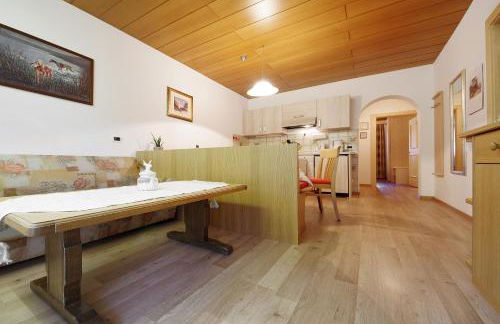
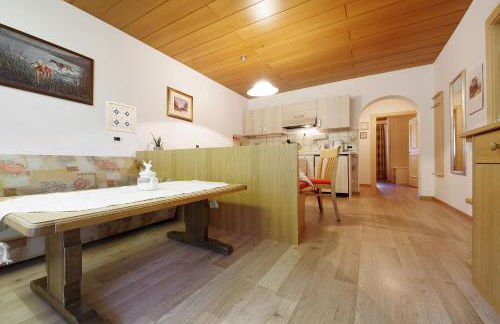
+ wall art (121, 117)
